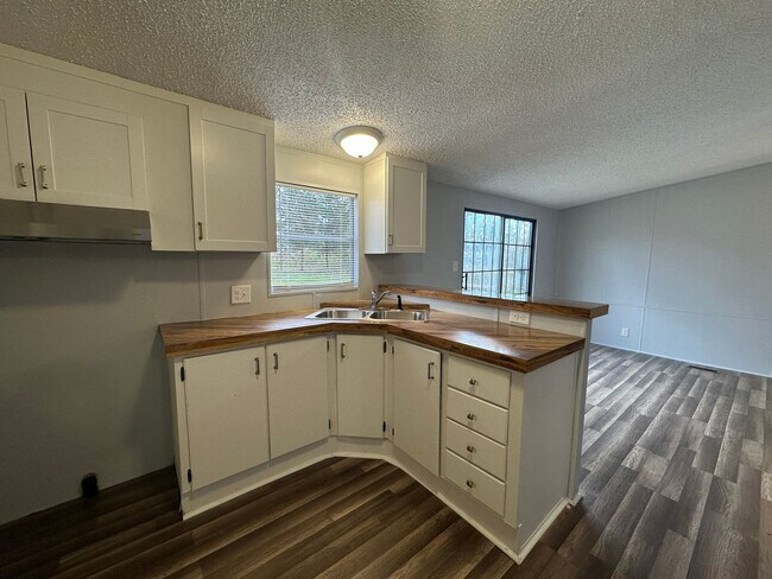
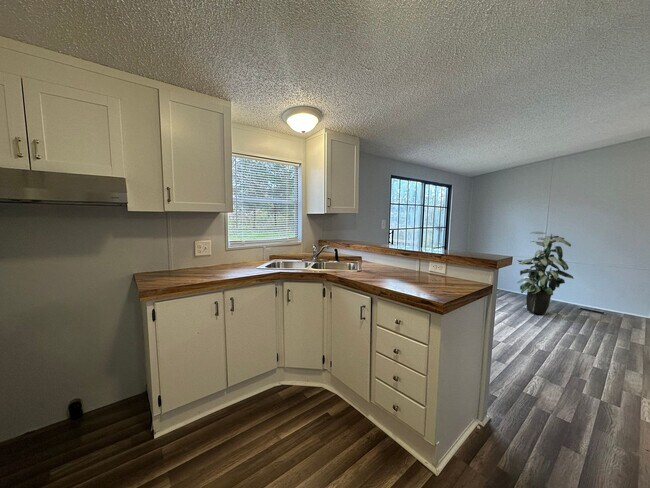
+ indoor plant (540, 272)
